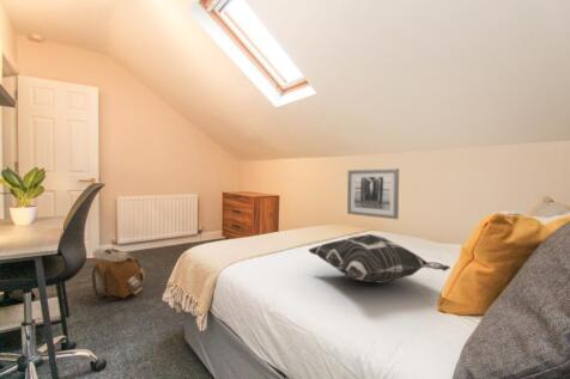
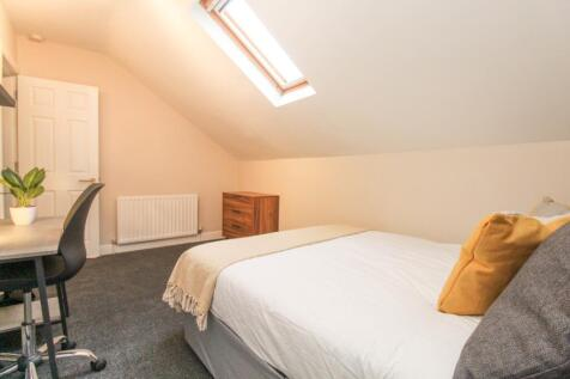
- wall art (370, 192)
- decorative pillow (371, 257)
- backpack (120, 270)
